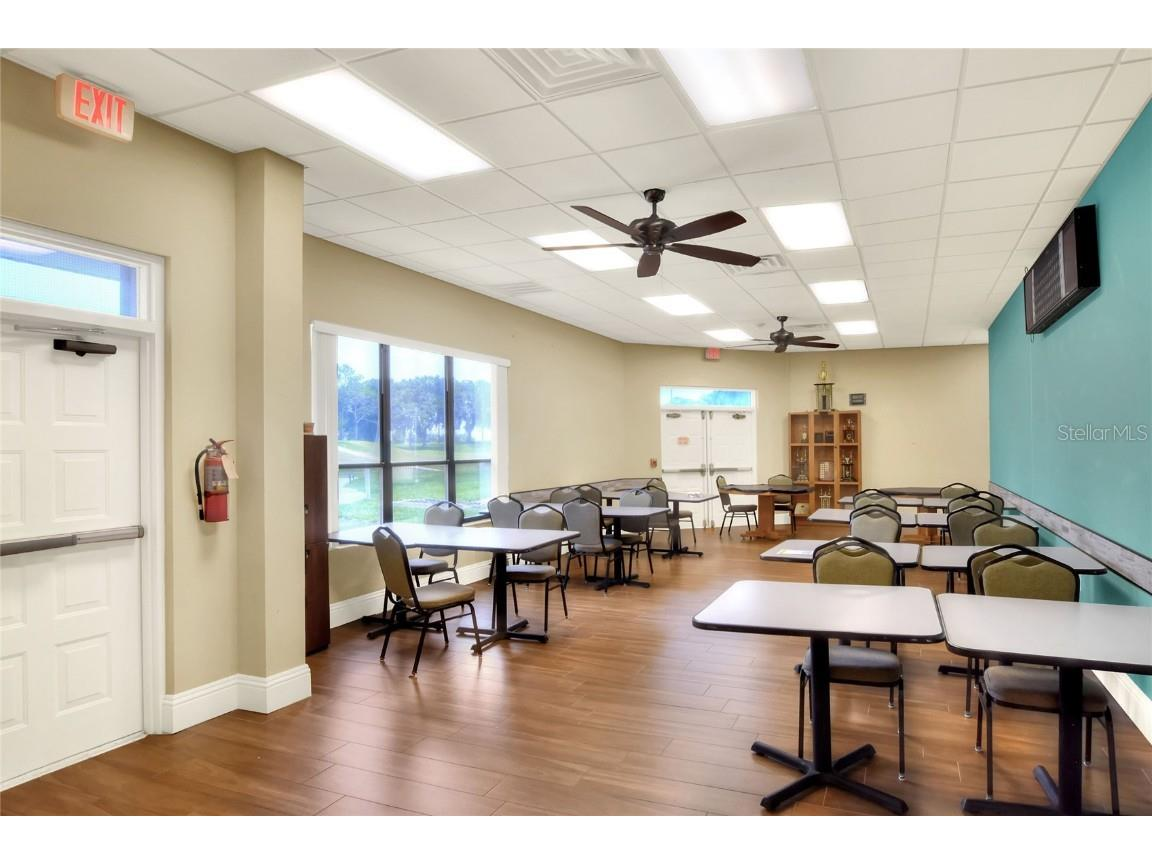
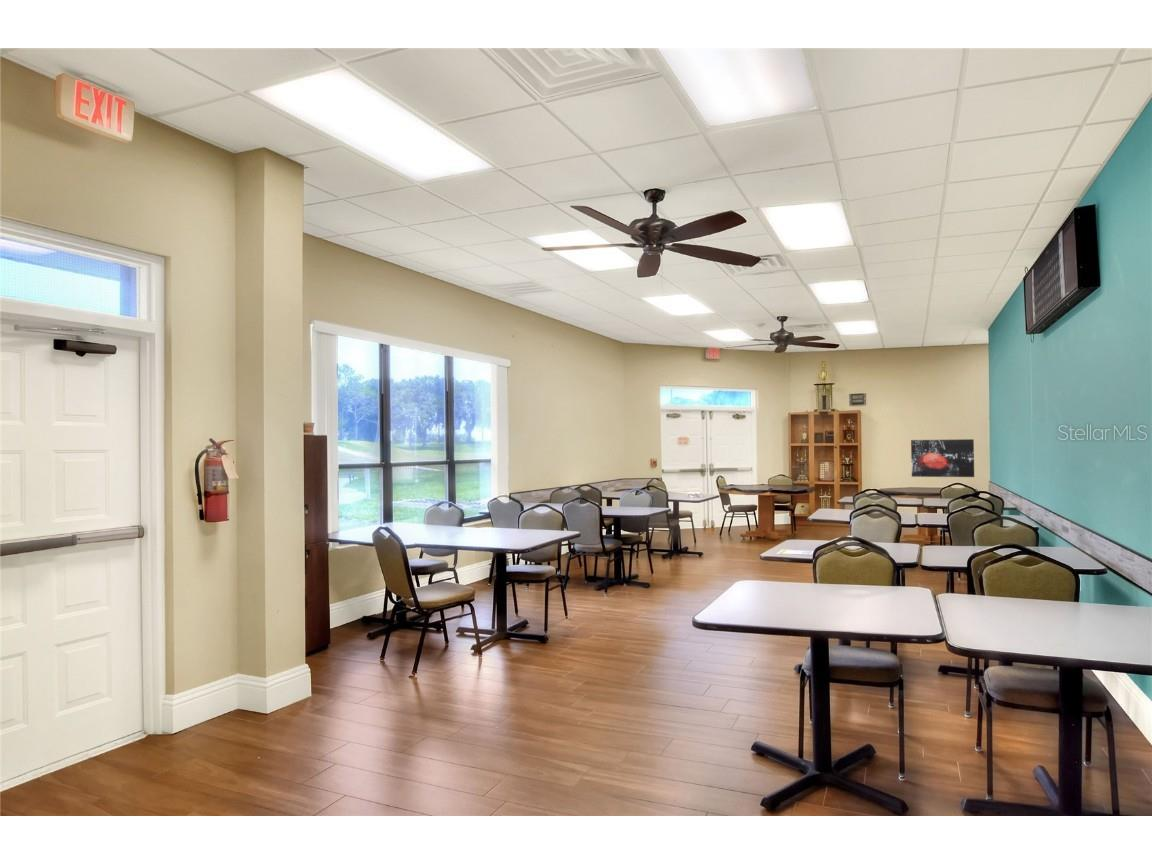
+ wall art (942, 458)
